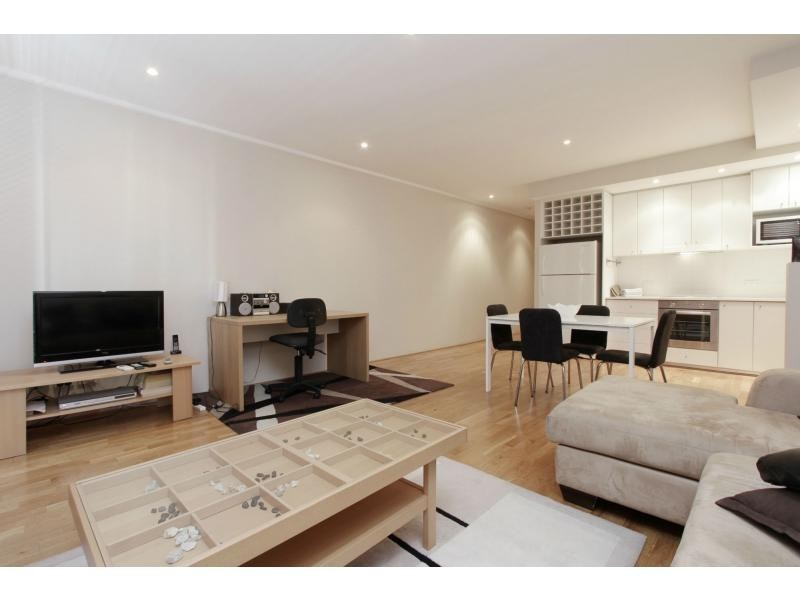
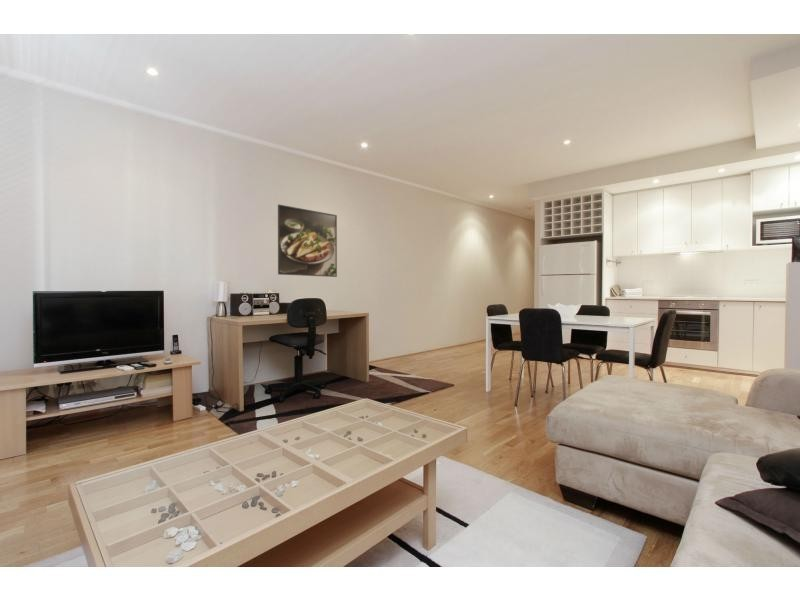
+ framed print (309, 243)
